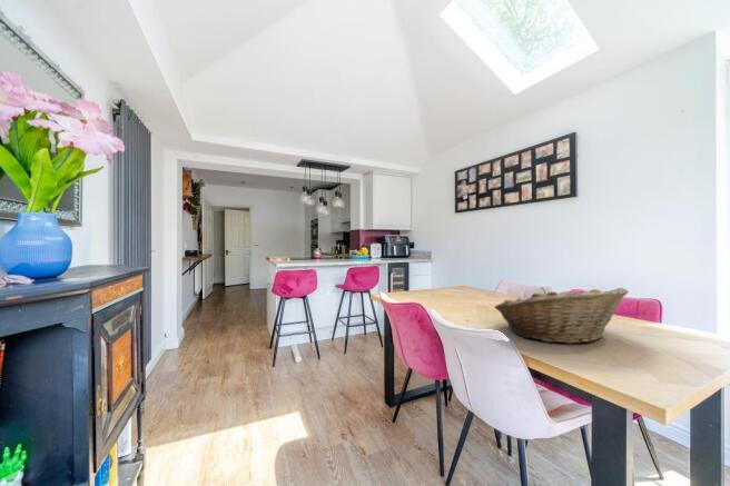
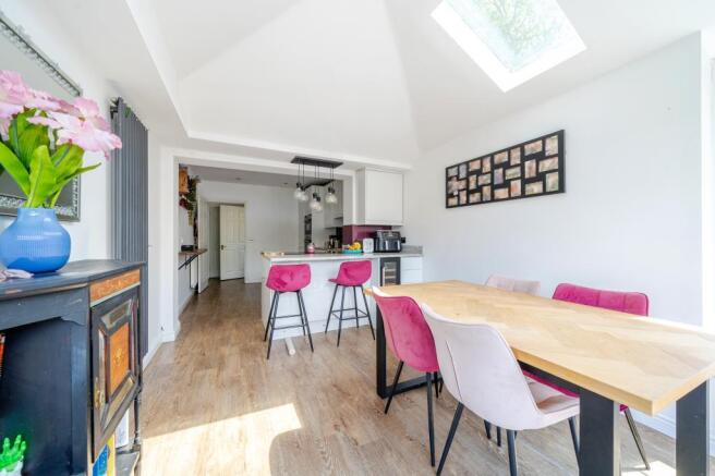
- fruit basket (558, 308)
